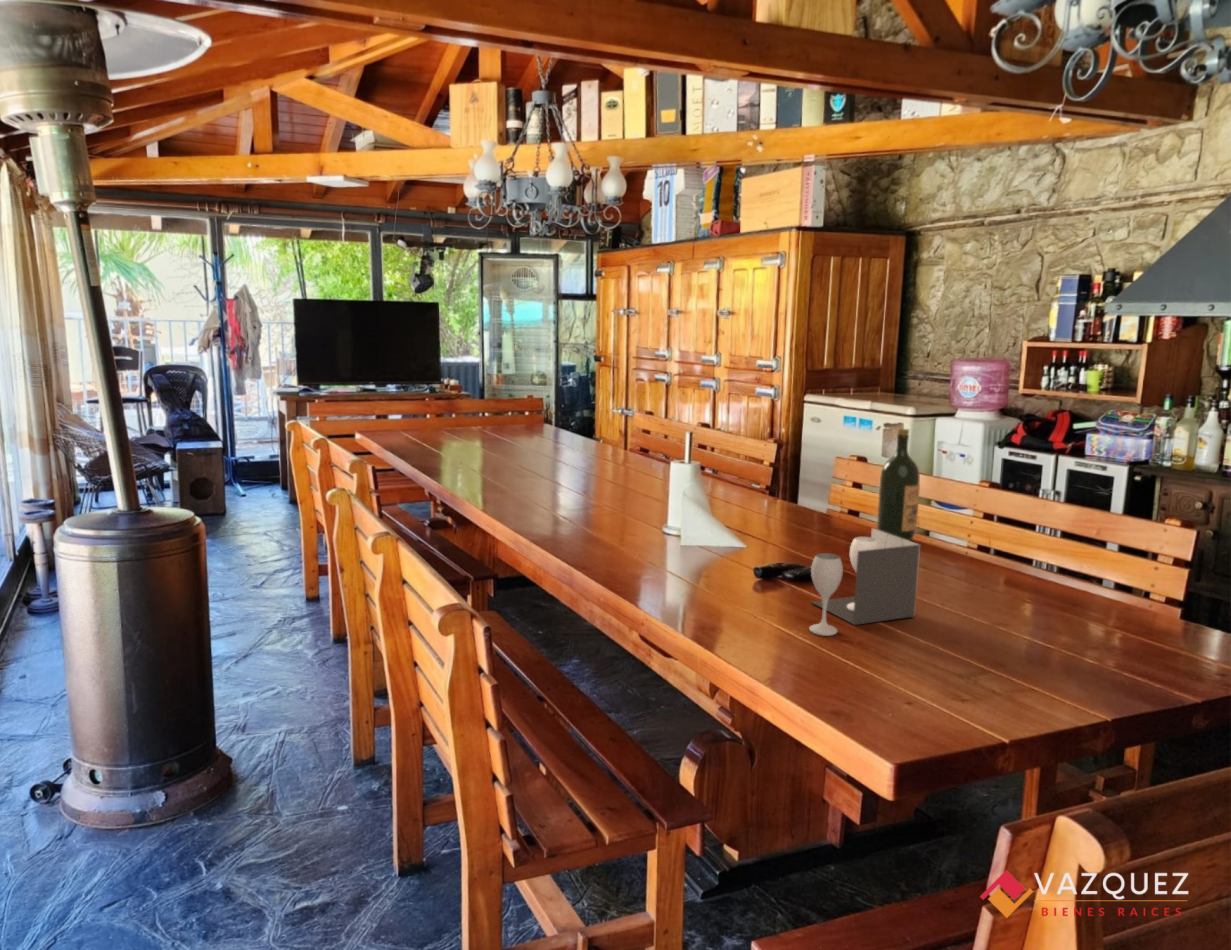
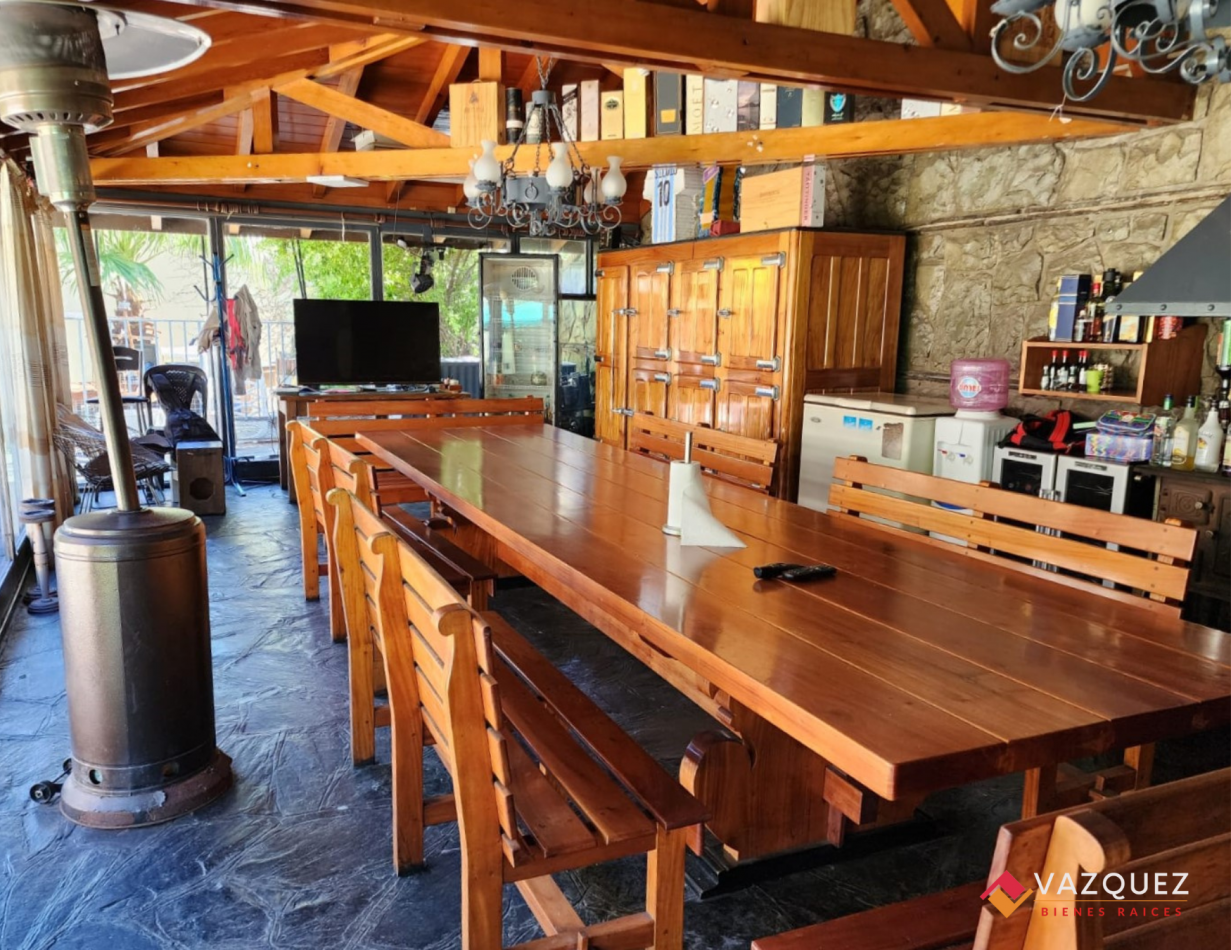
- wine glass (841, 578)
- wine bottle (899, 484)
